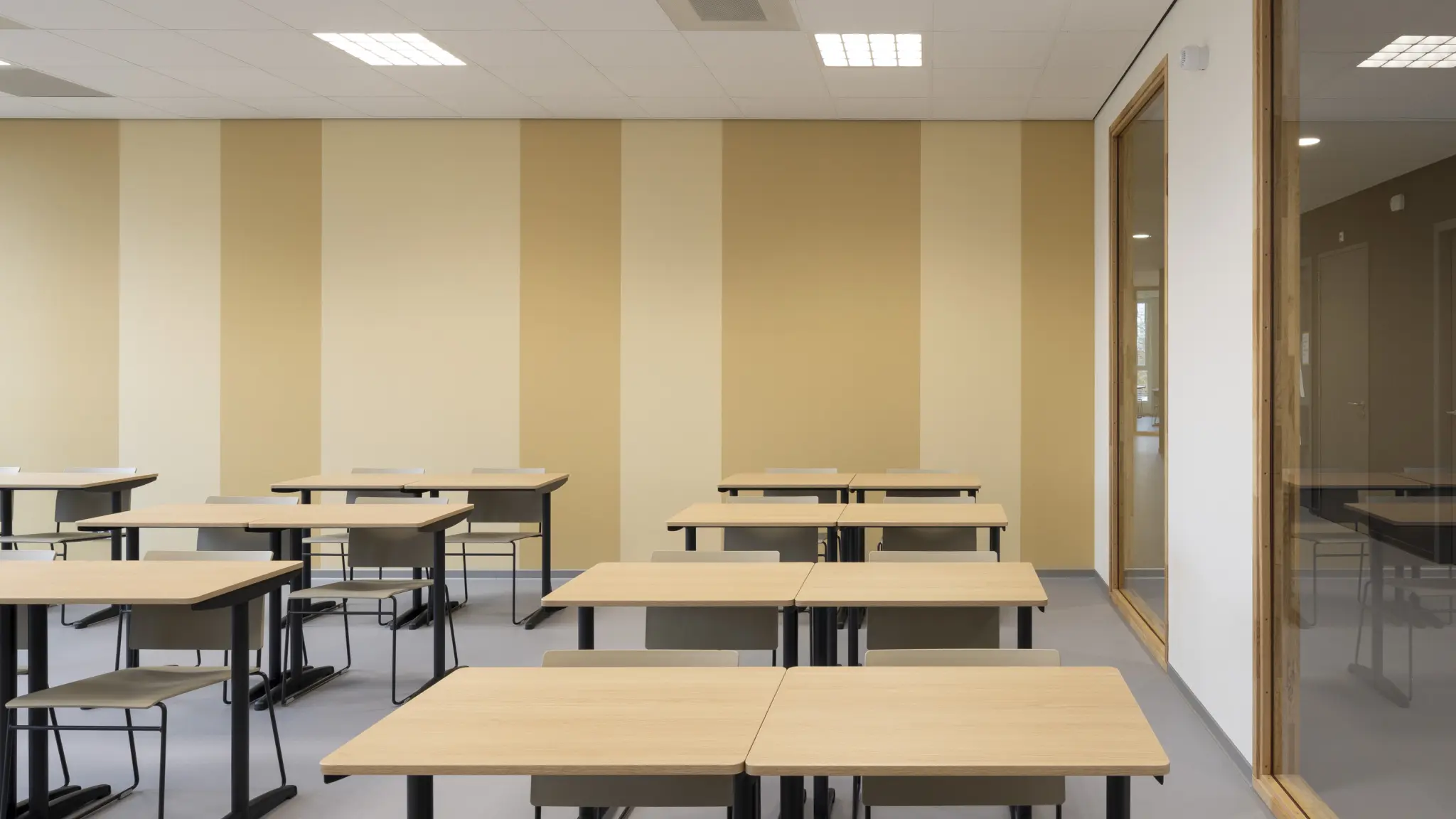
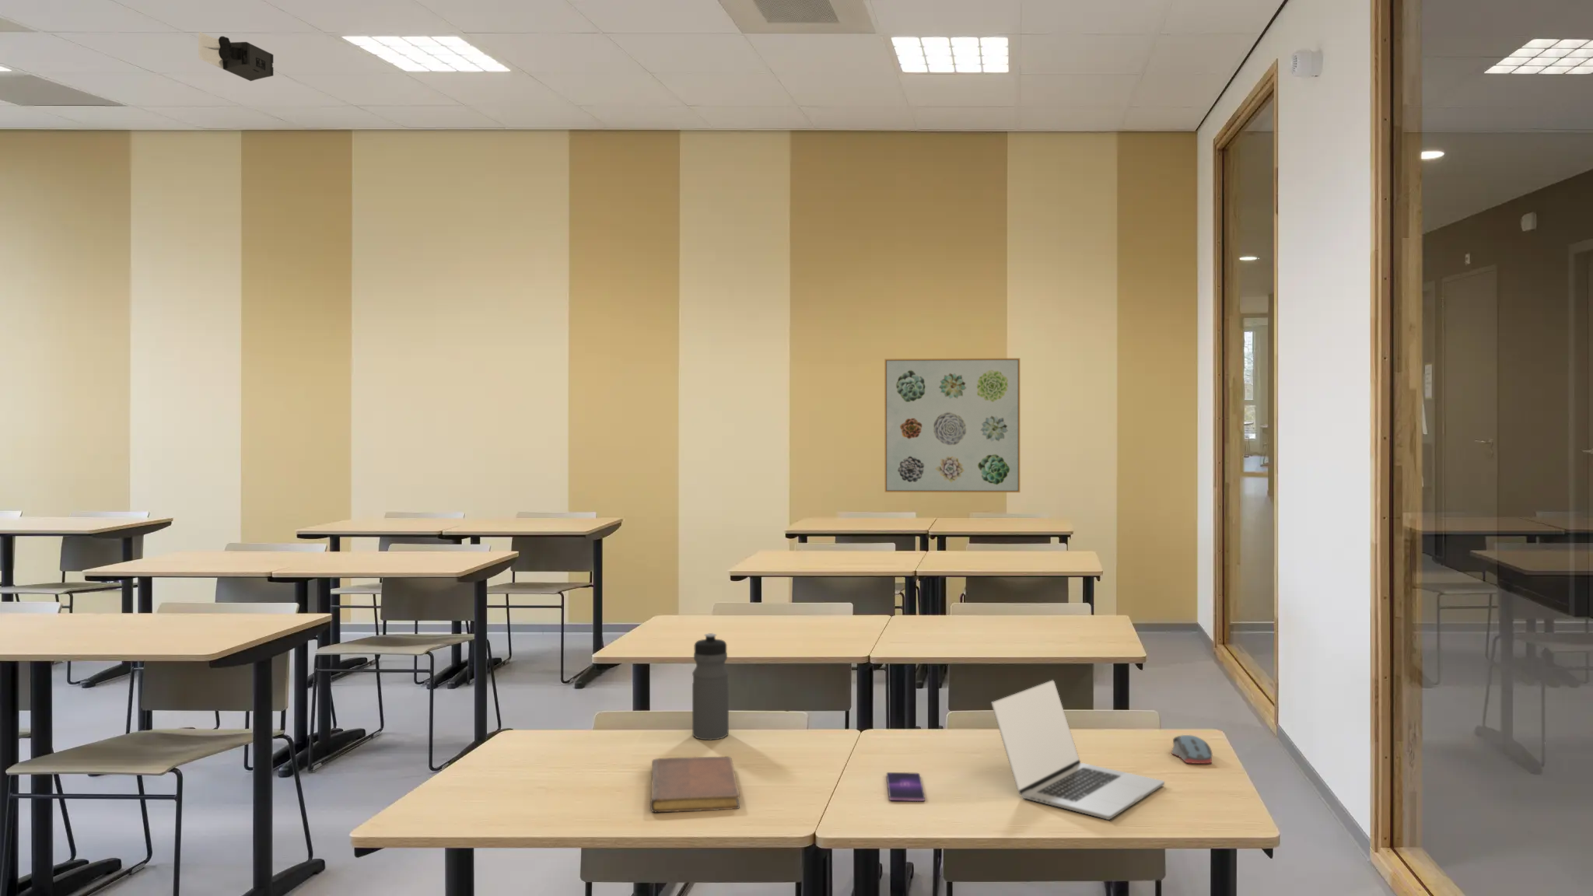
+ laptop (1074, 744)
+ wall art (952, 426)
+ water bottle (710, 685)
+ computer mouse (1190, 746)
+ notebook (693, 781)
+ projector (236, 58)
+ smartphone (905, 786)
